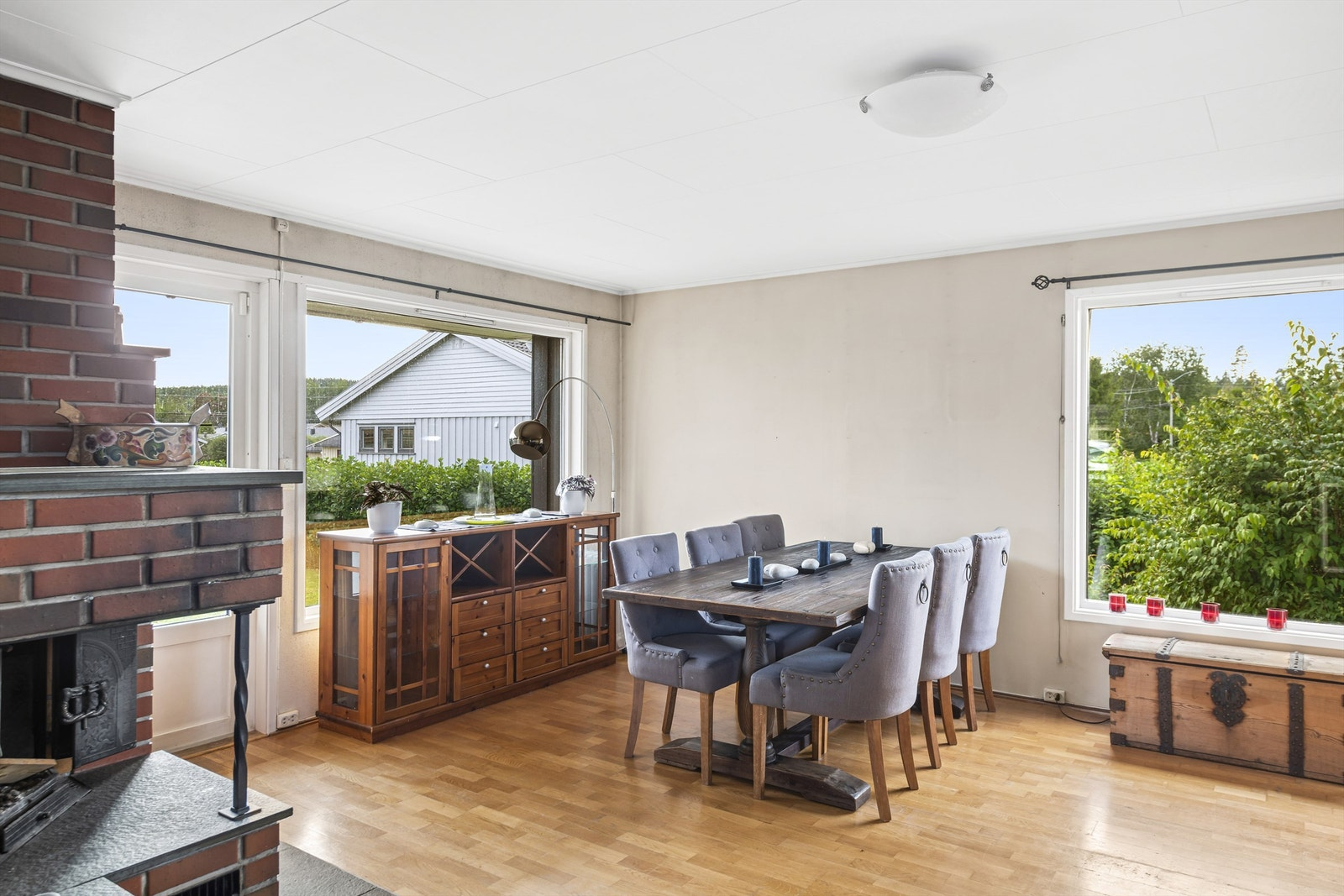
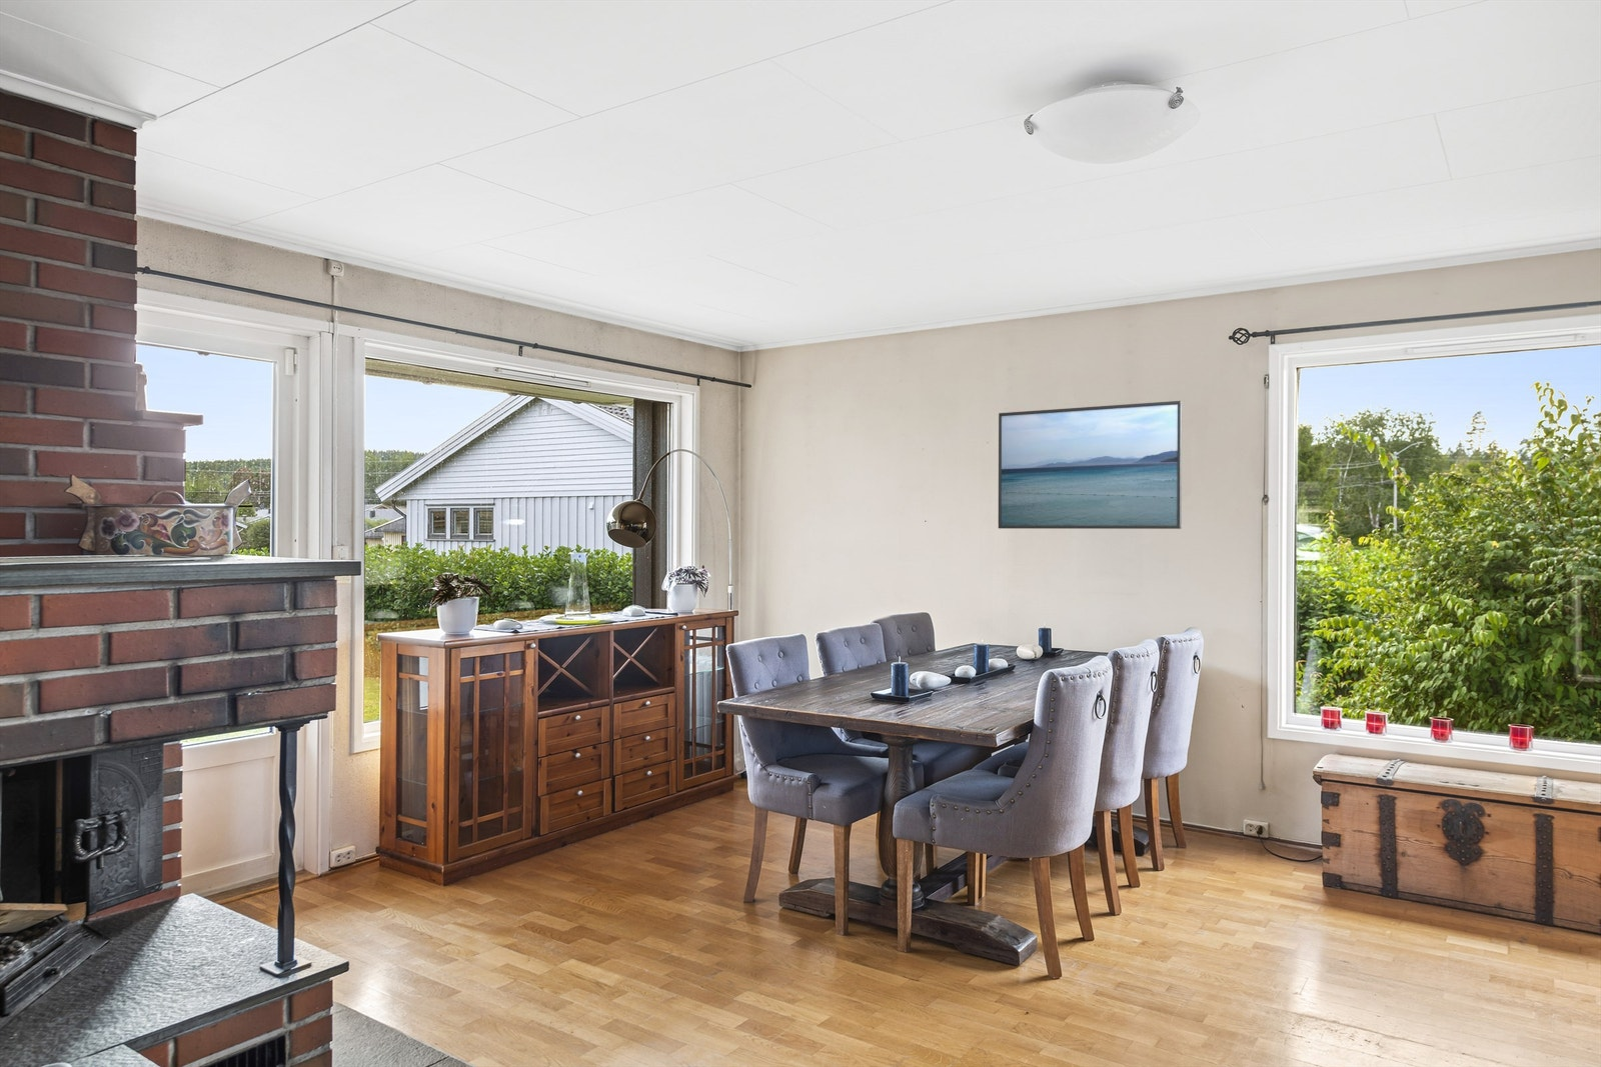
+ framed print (1085, 467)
